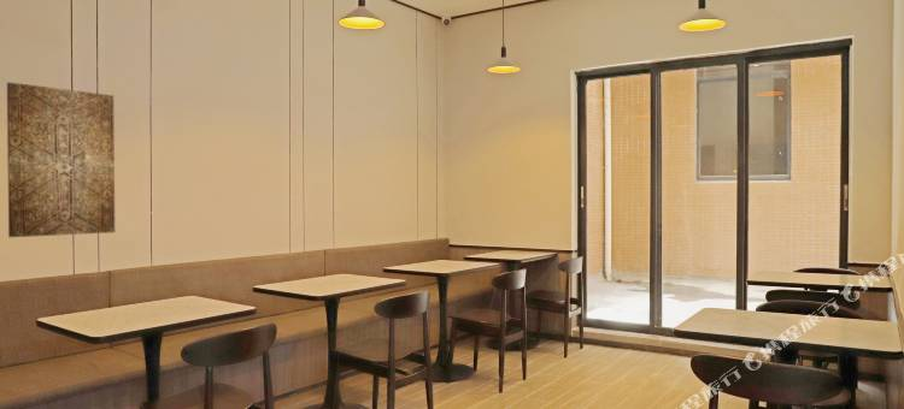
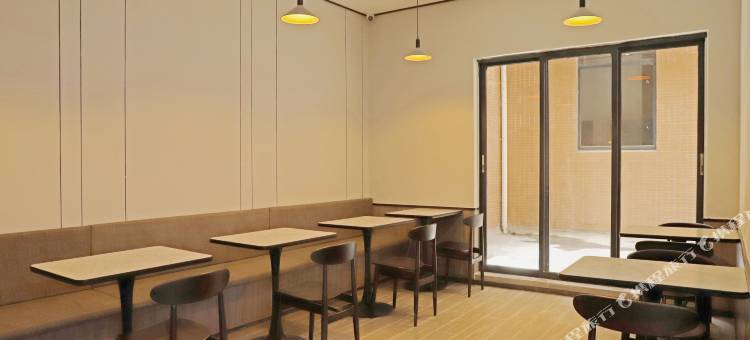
- wall art (64, 161)
